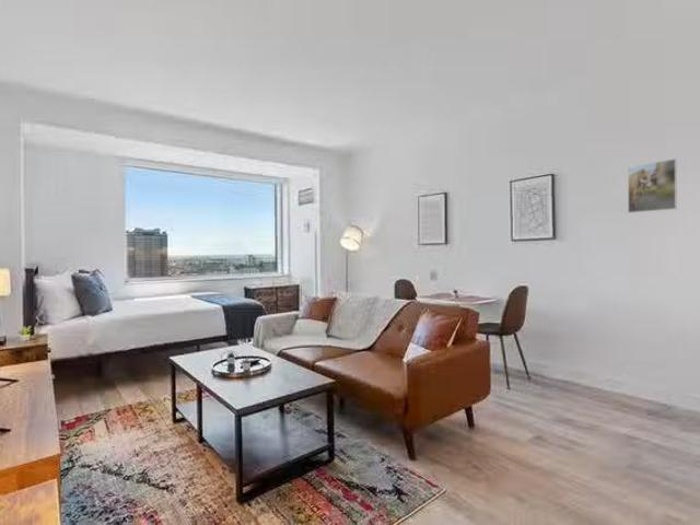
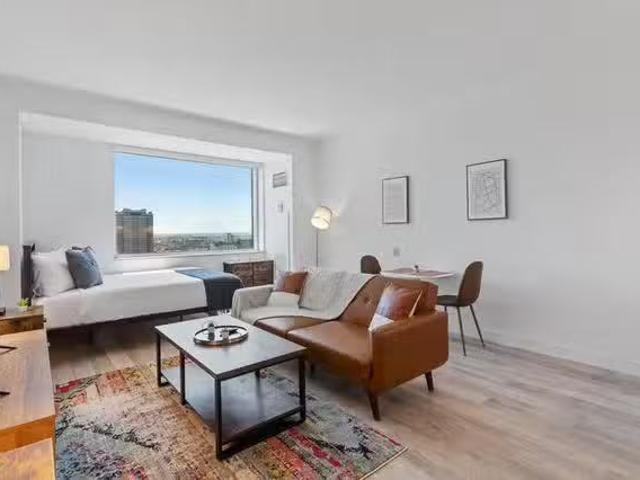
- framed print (651, 186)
